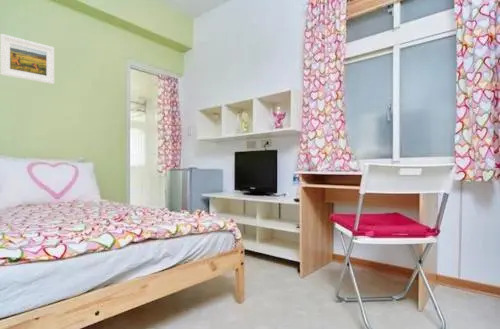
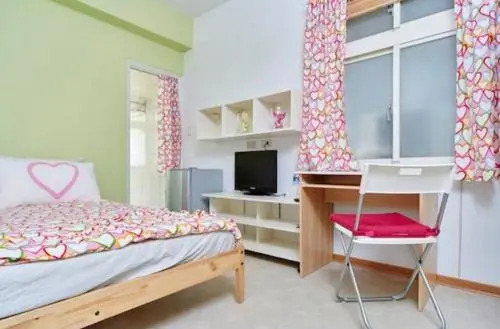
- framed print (28, 60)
